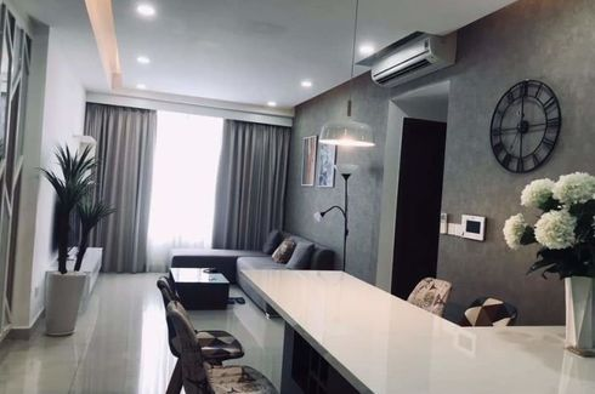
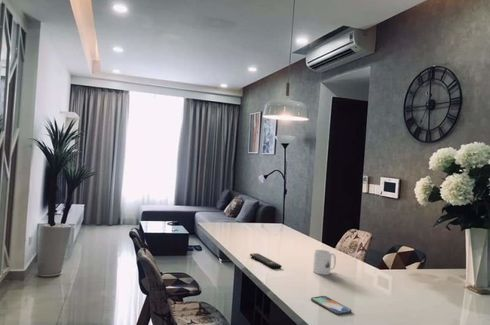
+ smartphone (330, 304)
+ mug (325, 261)
+ remote control (264, 260)
